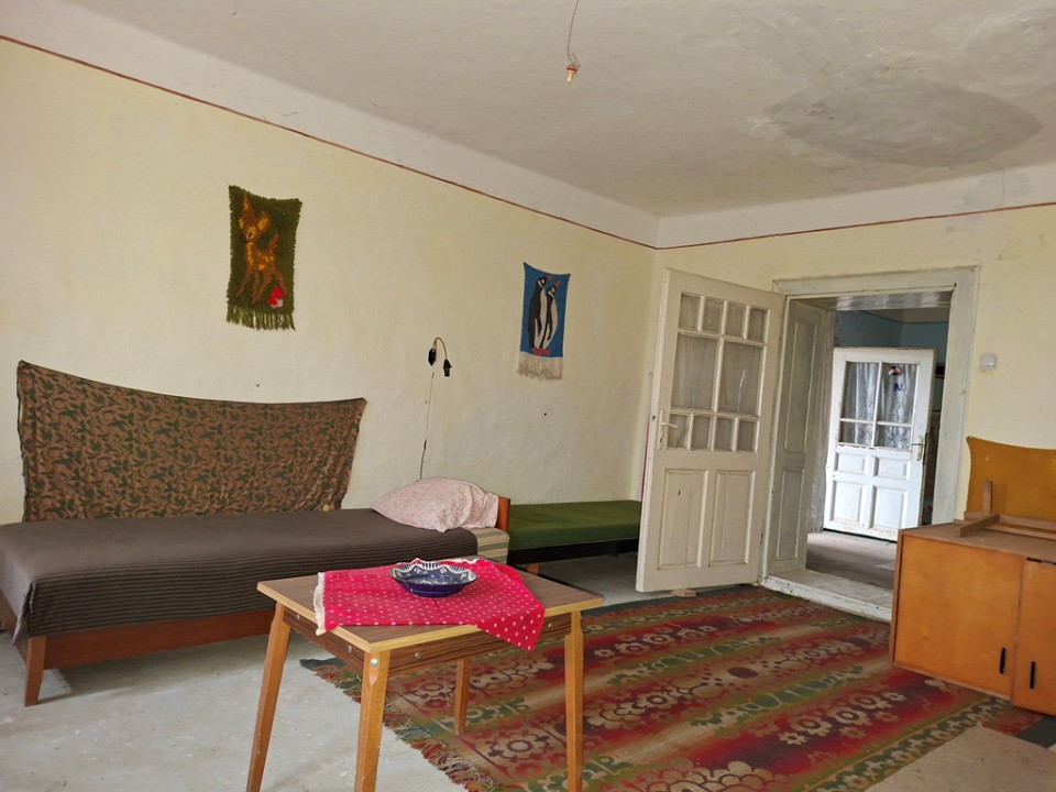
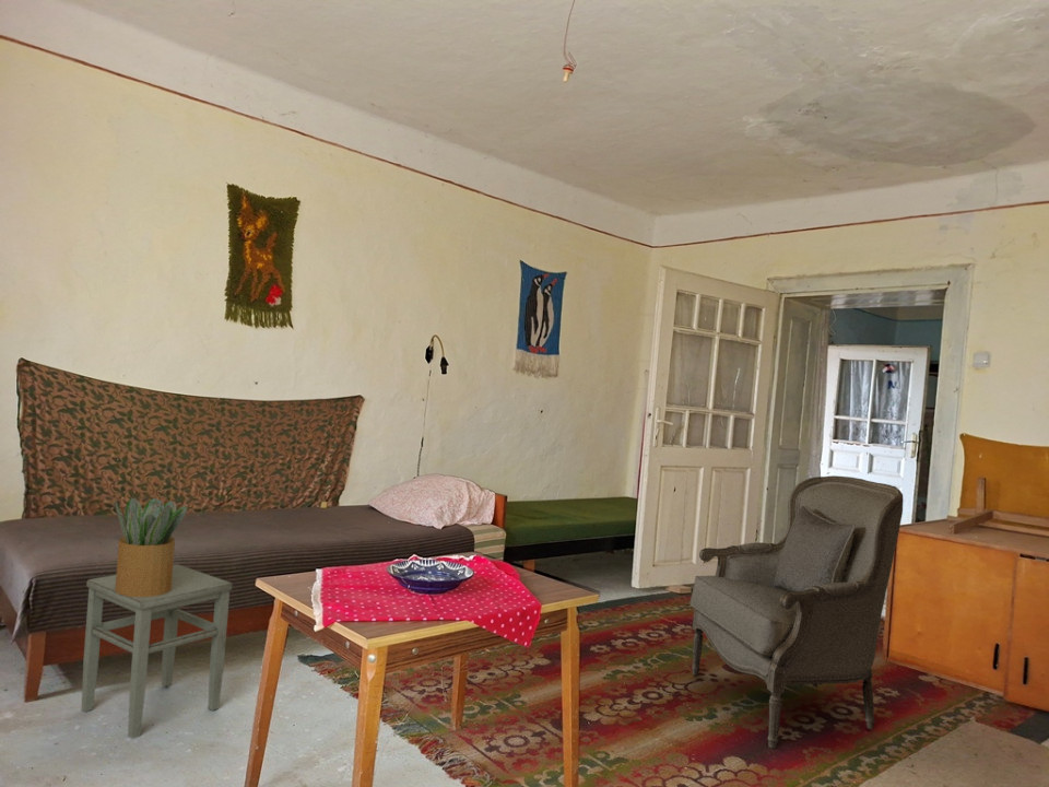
+ potted plant (145, 543)
+ stool (156, 645)
+ armchair (801, 592)
